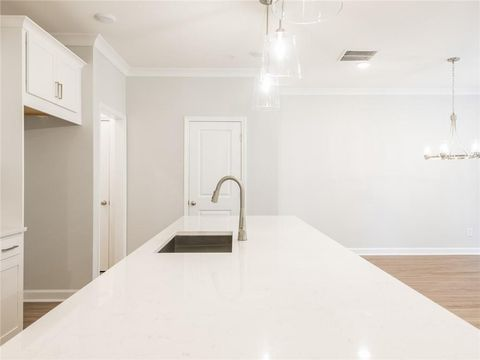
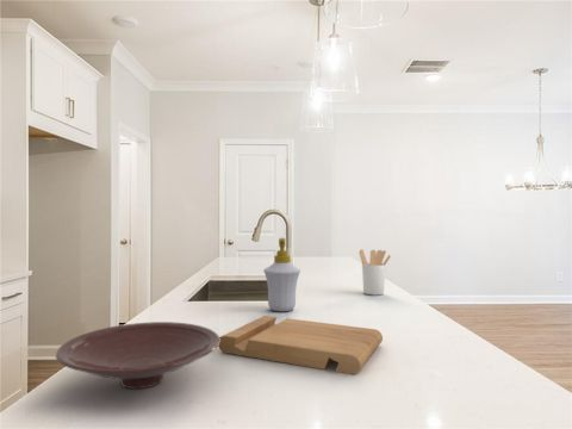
+ soap bottle (281, 273)
+ utensil holder (374, 271)
+ cutting board (301, 340)
+ bowl (142, 361)
